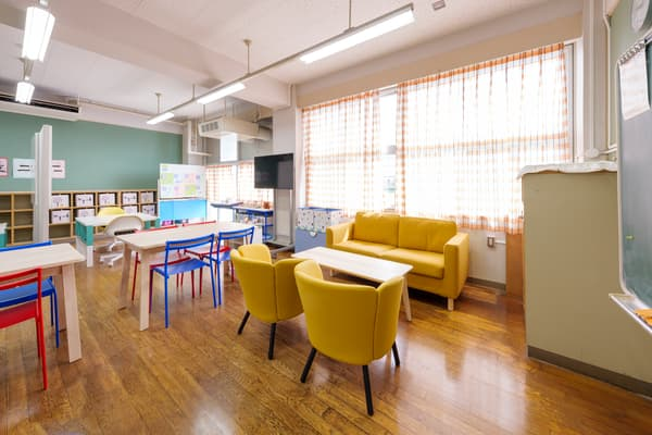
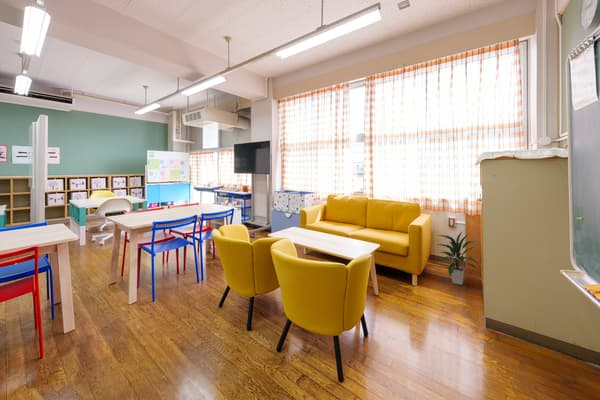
+ indoor plant (455, 256)
